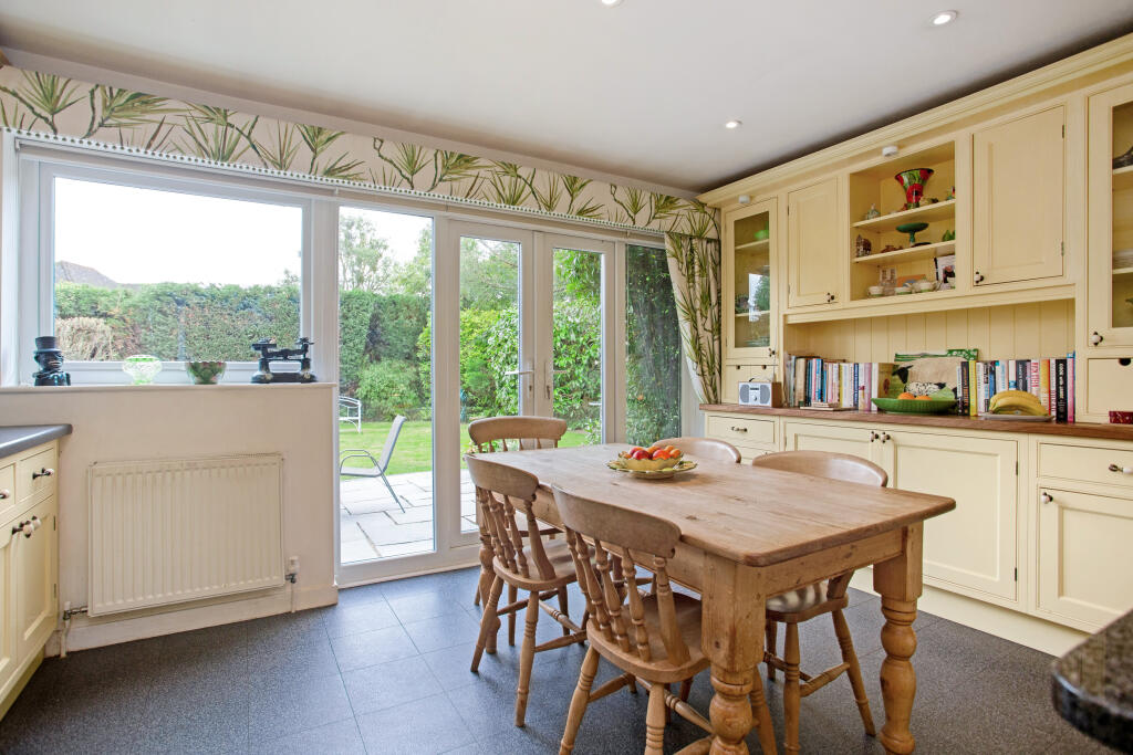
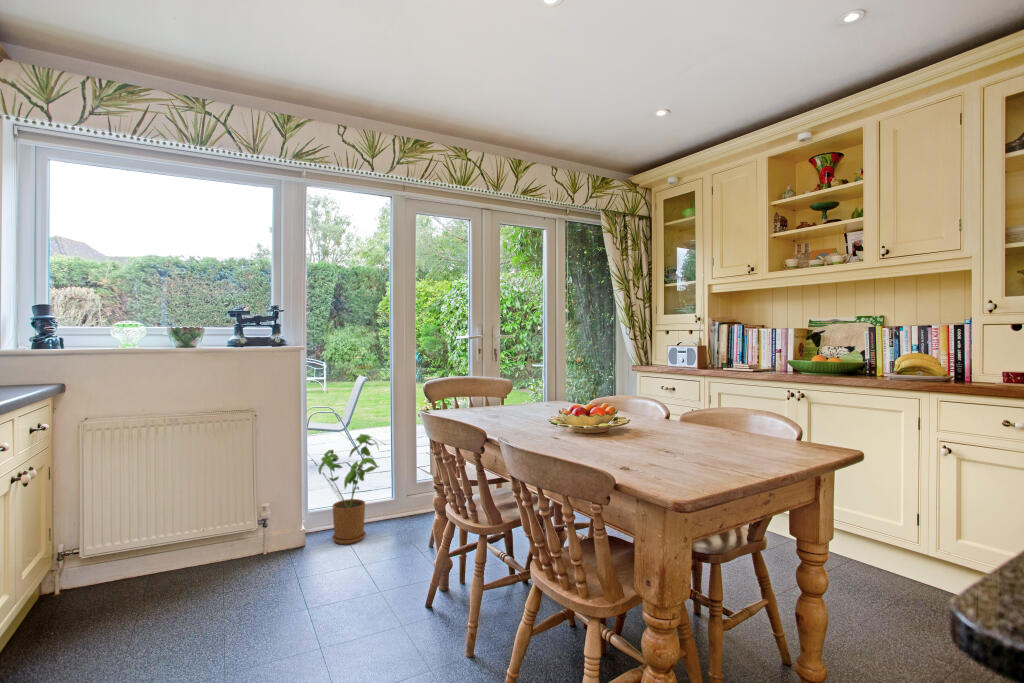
+ house plant (353, 487)
